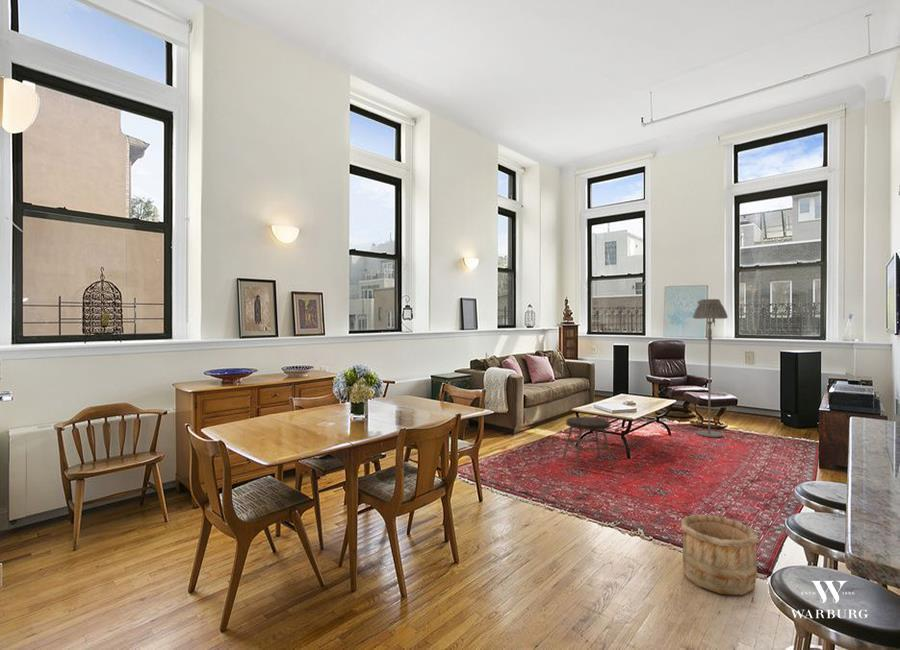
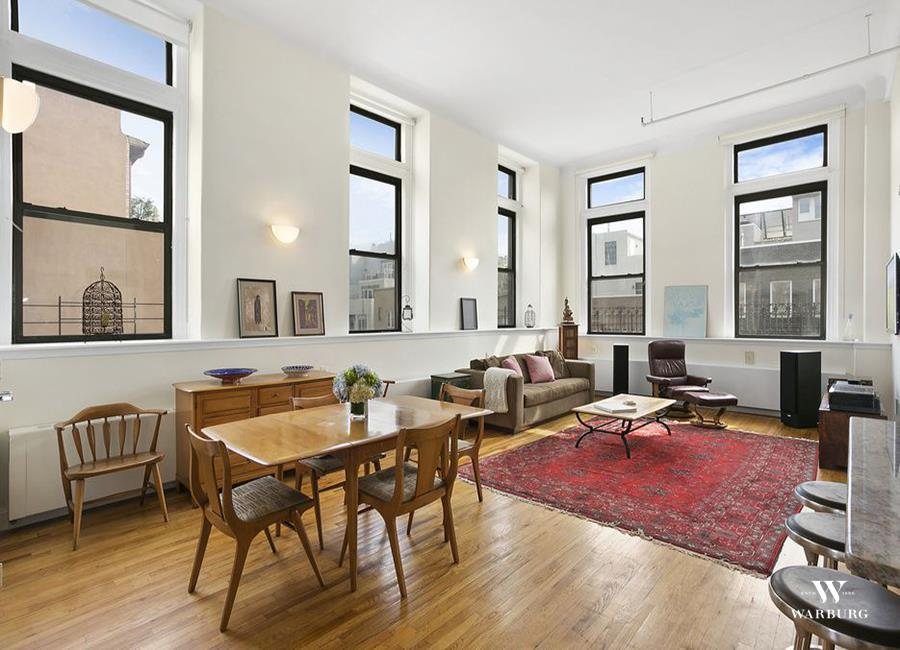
- floor lamp (709, 367)
- wooden bucket (717, 552)
- stool (587, 441)
